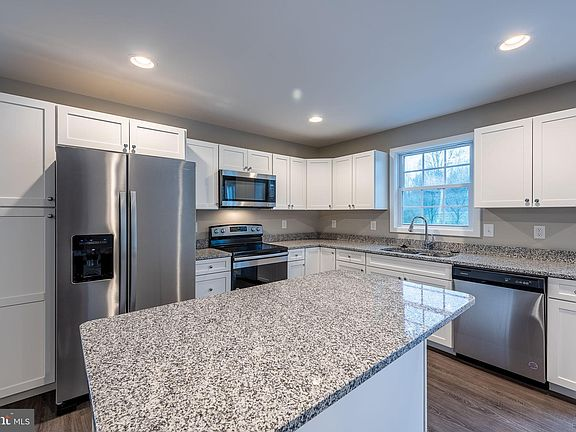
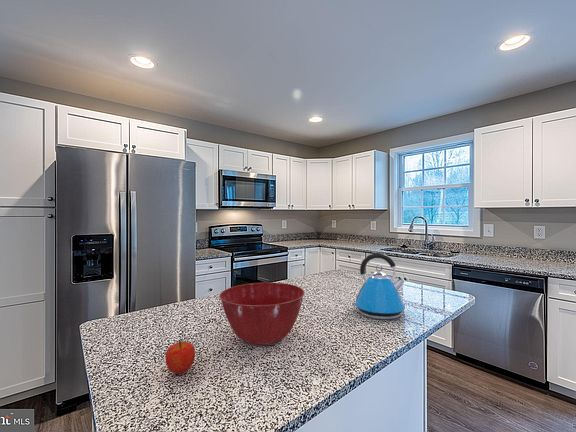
+ kettle (377, 282)
+ mixing bowl (262, 314)
+ fruit (180, 356)
